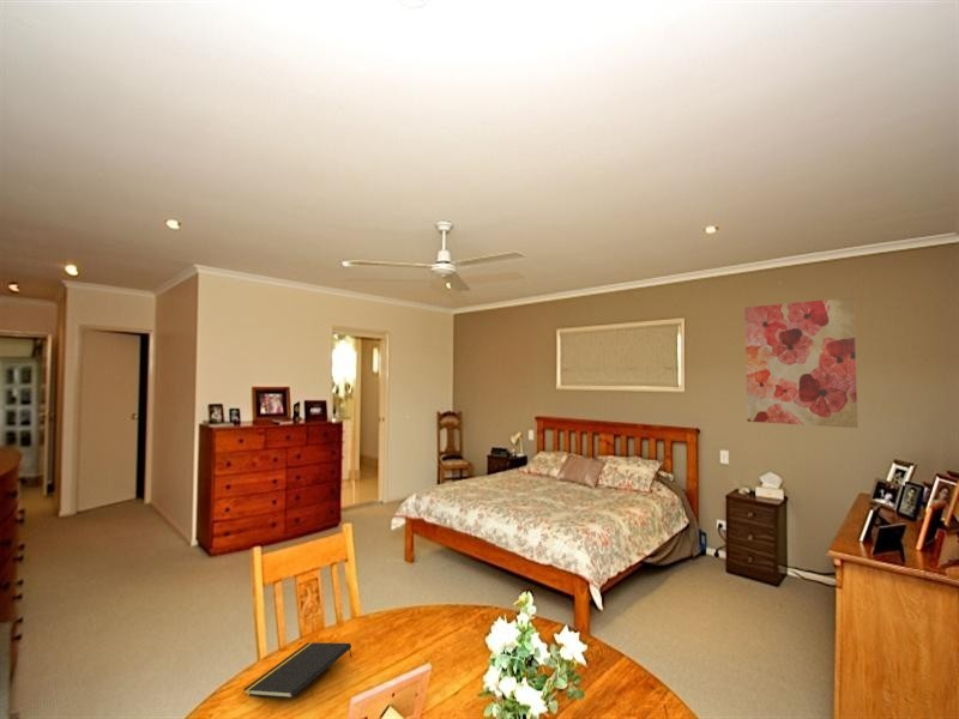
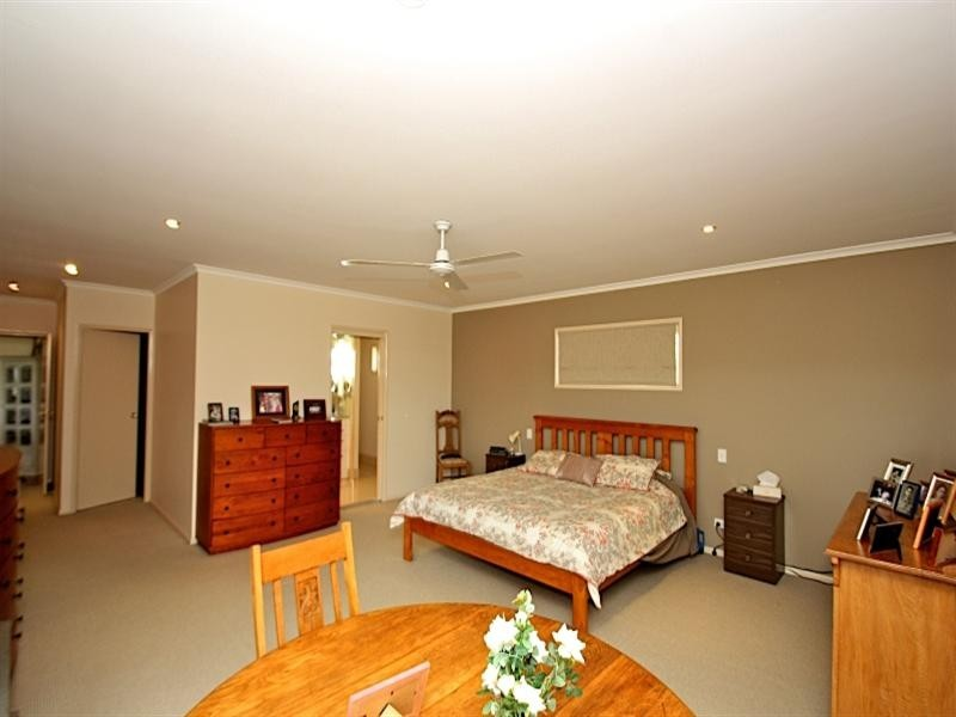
- notepad (300, 667)
- wall art (797, 363)
